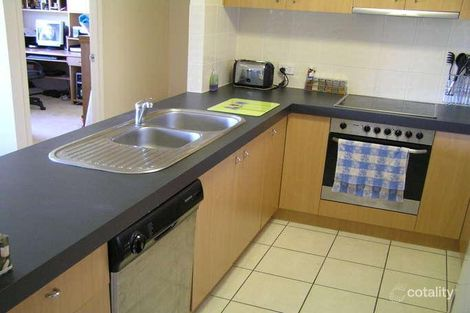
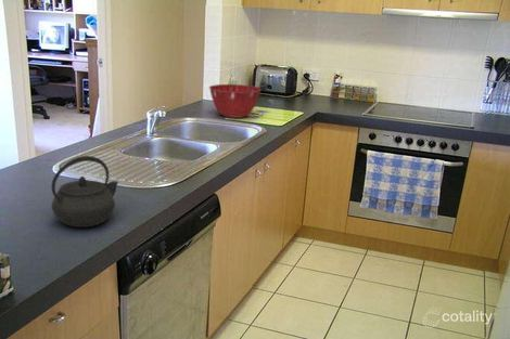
+ mixing bowl (234, 101)
+ kettle (87, 187)
